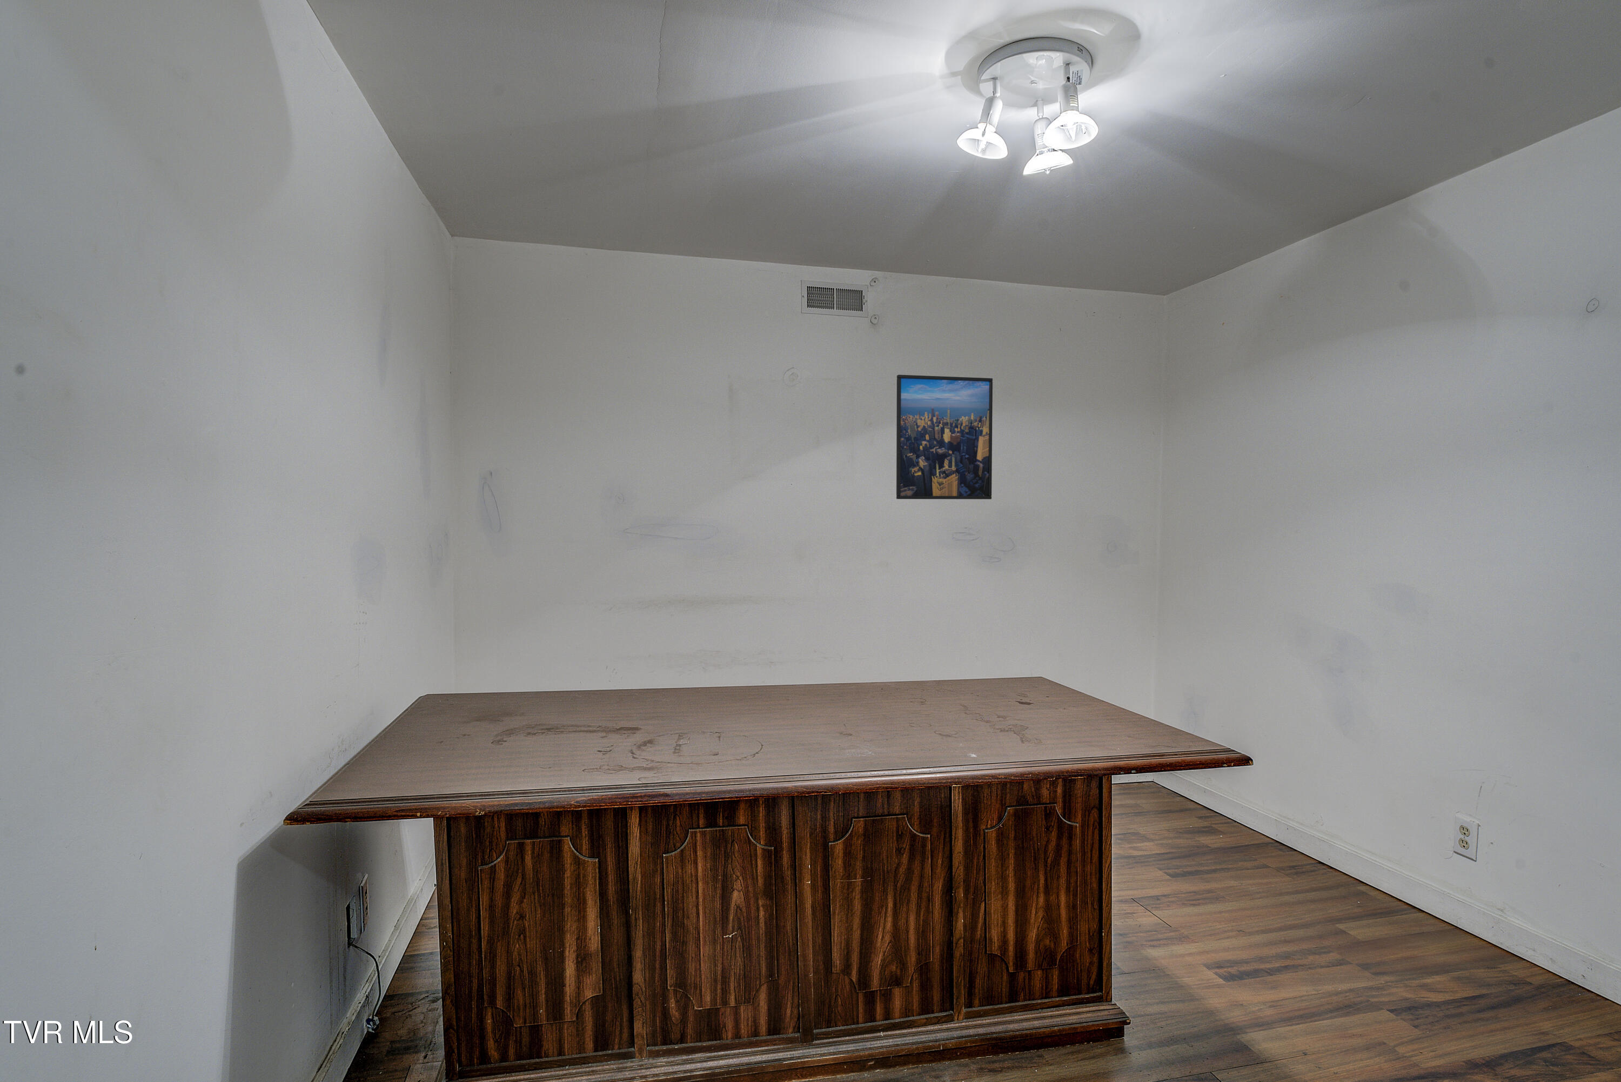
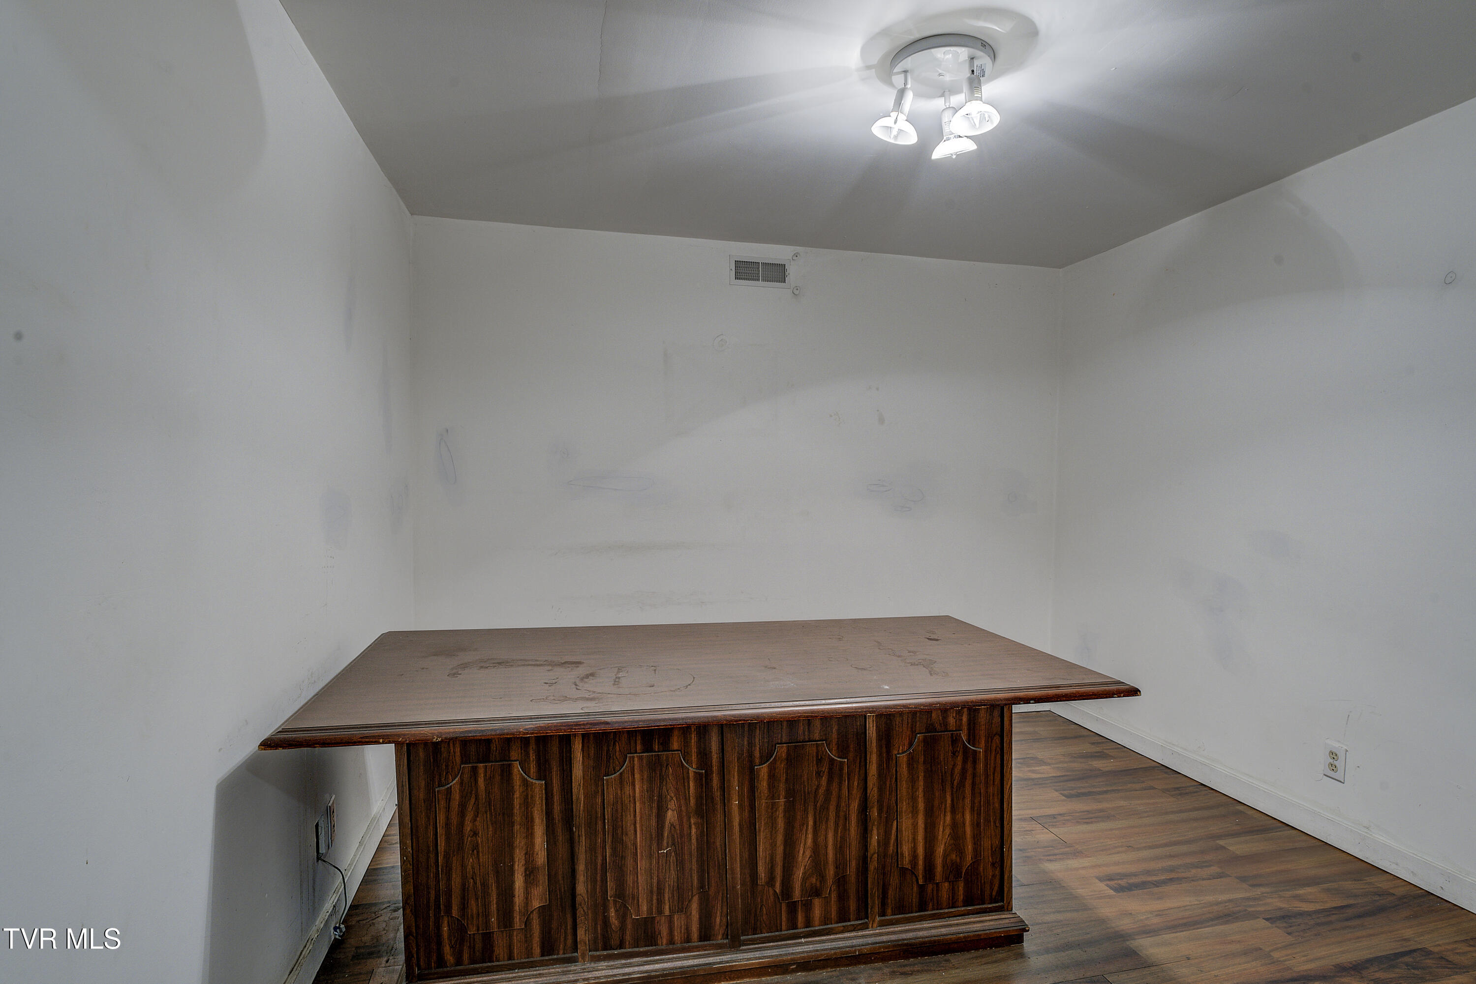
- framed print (945, 438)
